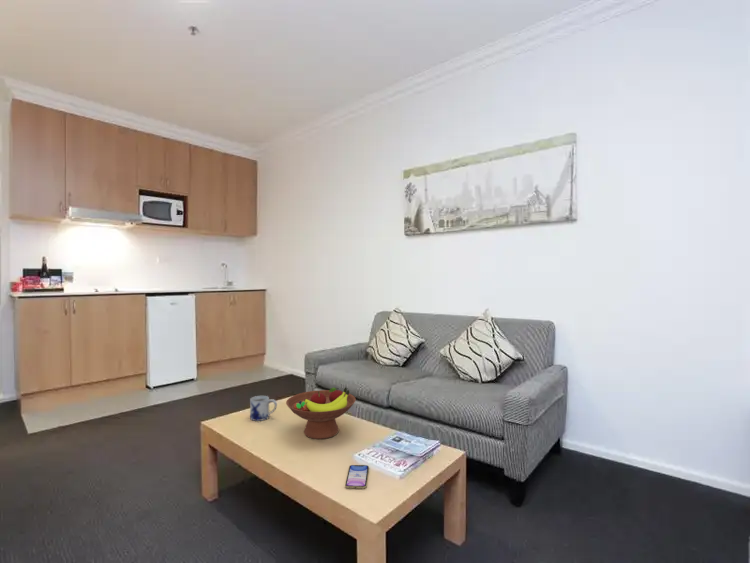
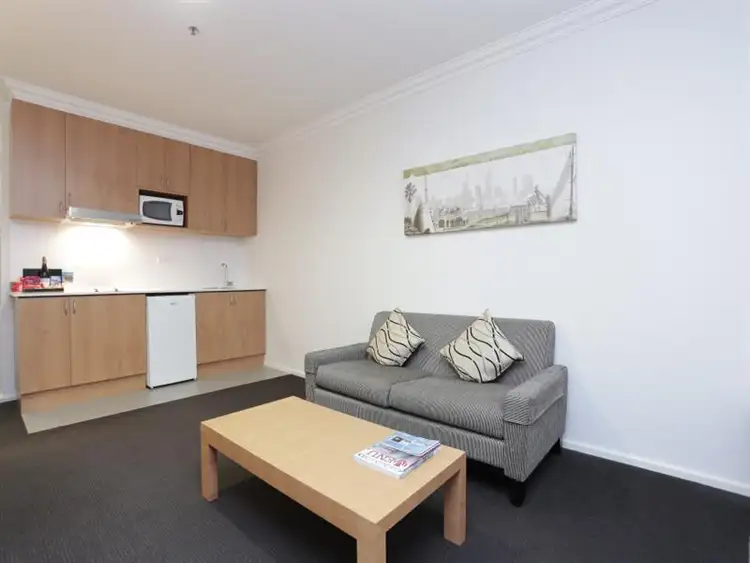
- mug (262, 407)
- smartphone (357, 476)
- fruit bowl (321, 410)
